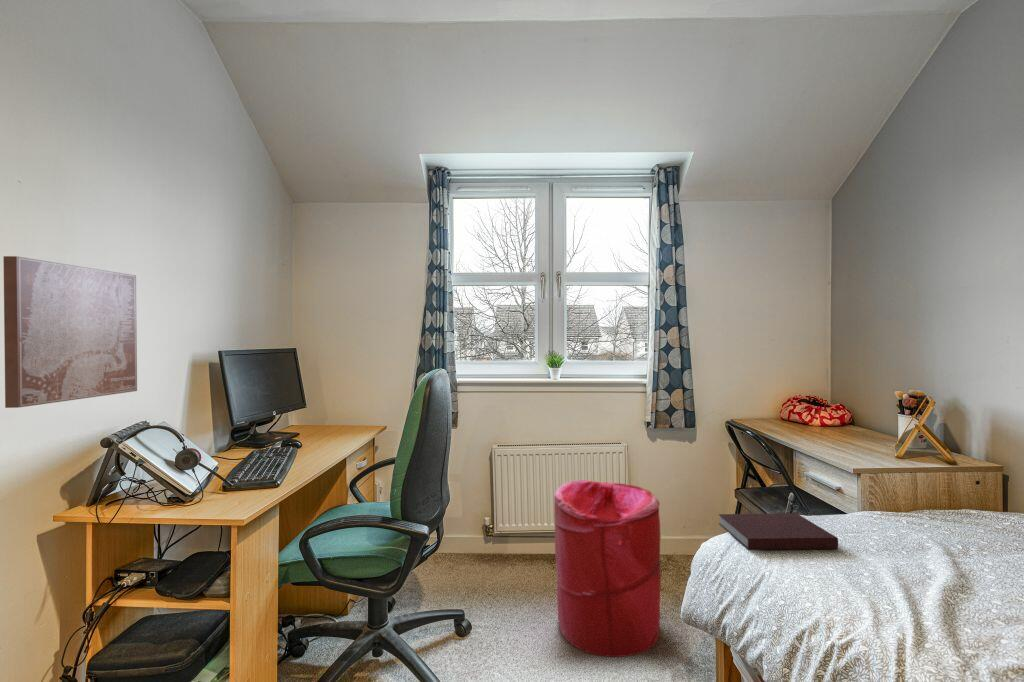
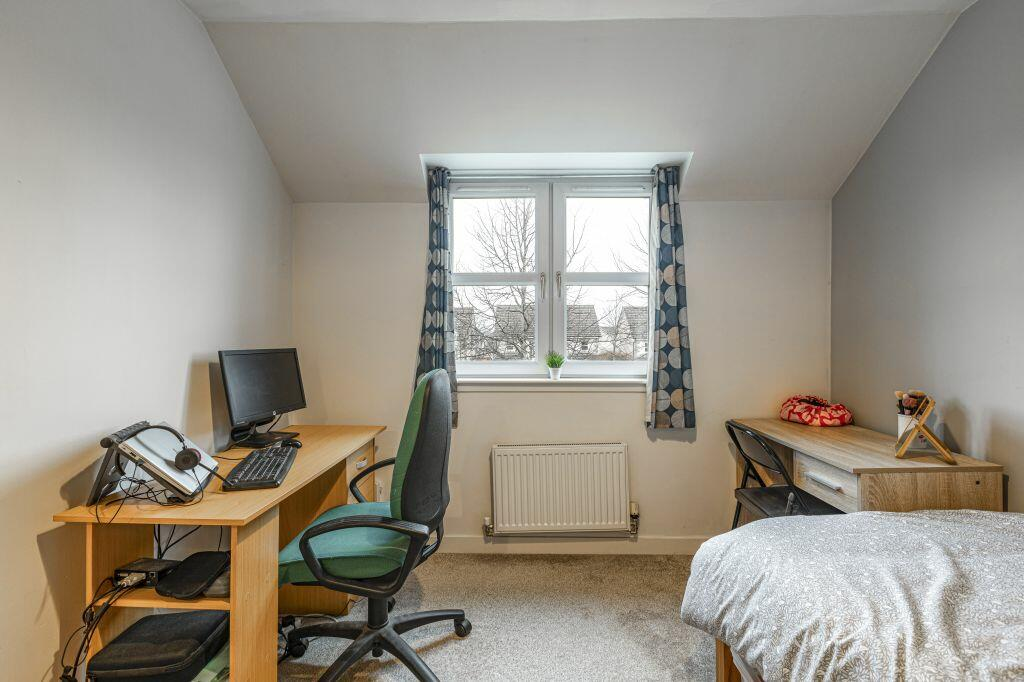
- wall art (79, 332)
- laundry hamper (606, 559)
- notebook (774, 530)
